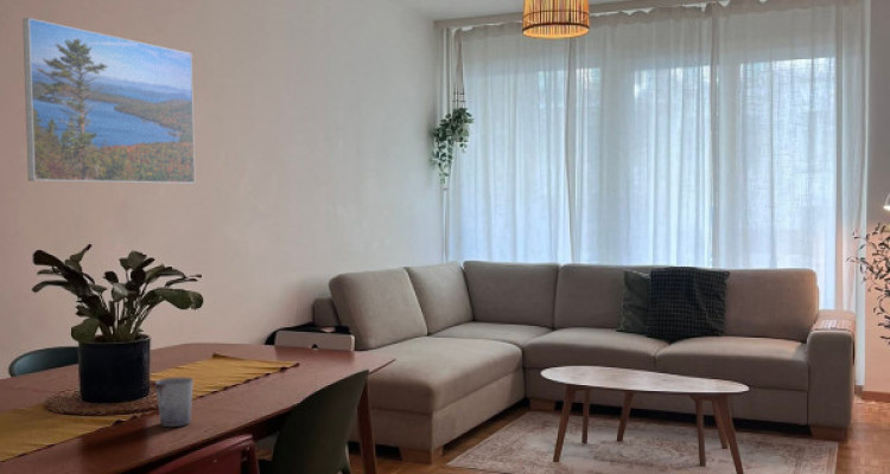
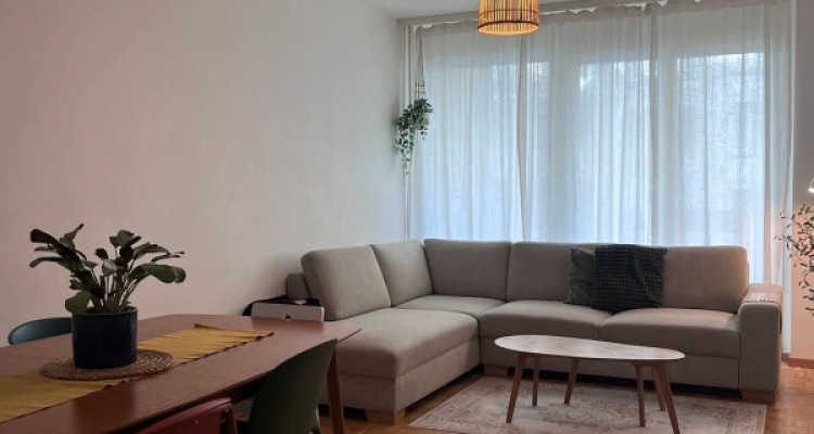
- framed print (117, 110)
- cup (171, 403)
